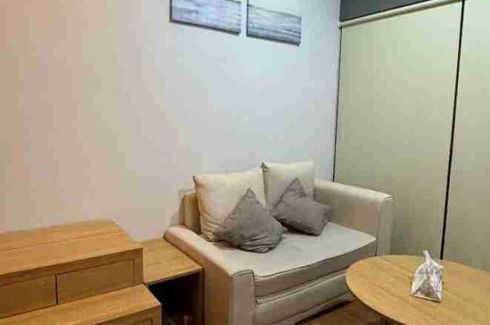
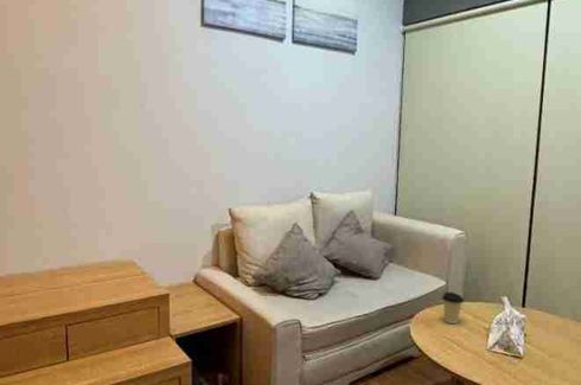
+ coffee cup (452, 308)
